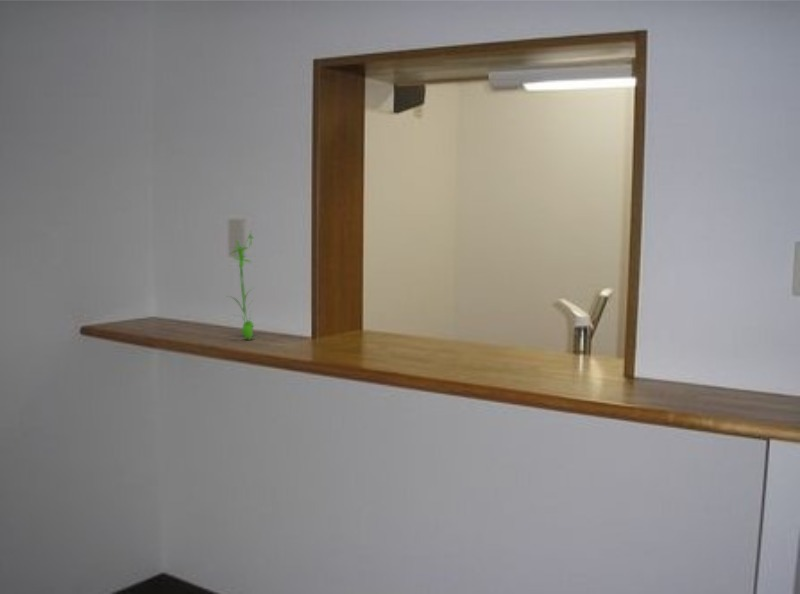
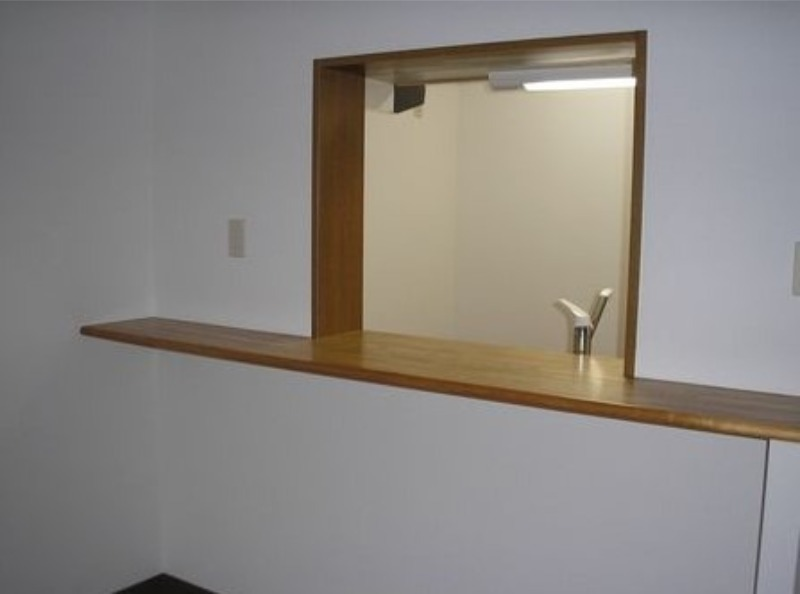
- plant (243, 284)
